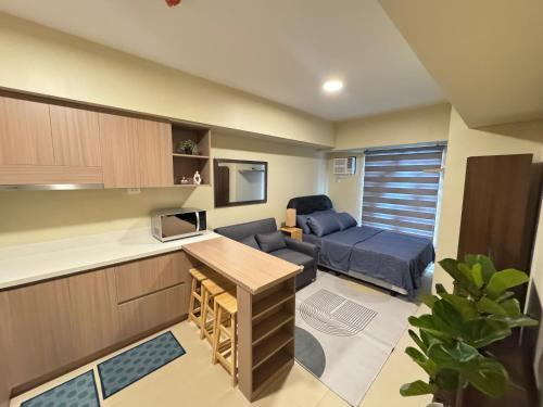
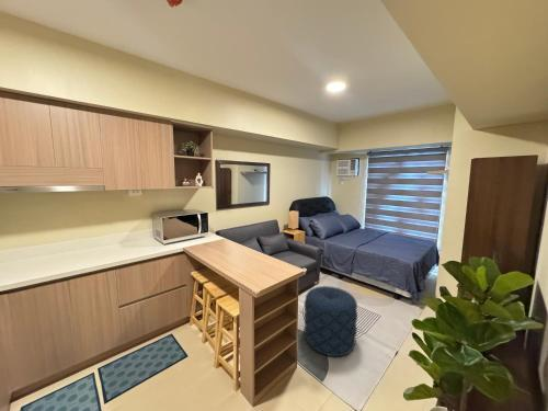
+ pouf (330, 316)
